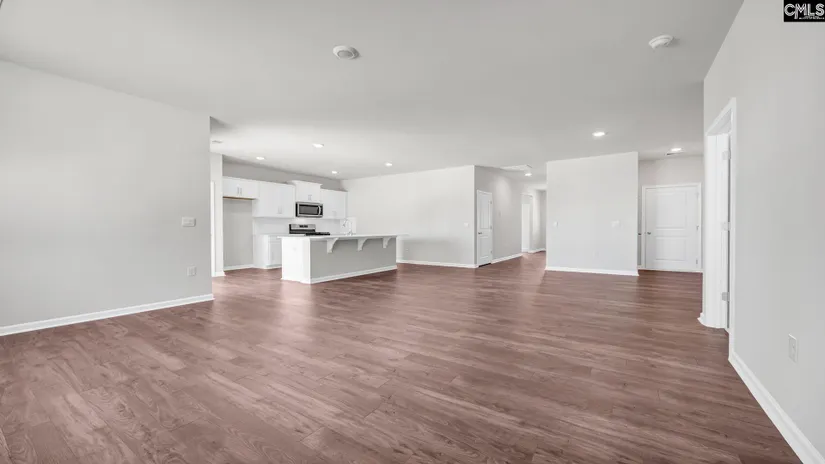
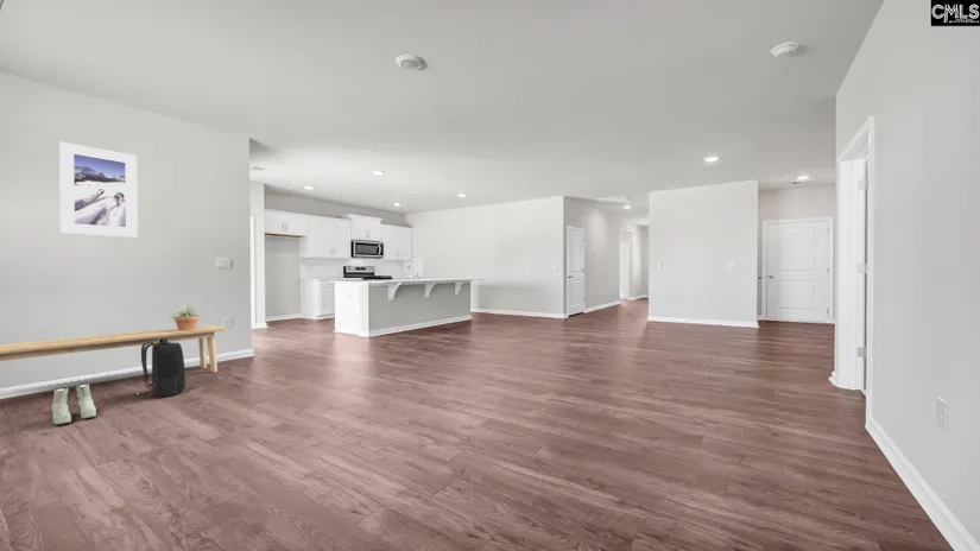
+ backpack (159, 366)
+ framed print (100, 191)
+ bench (108, 348)
+ boots (75, 399)
+ potted plant (186, 316)
